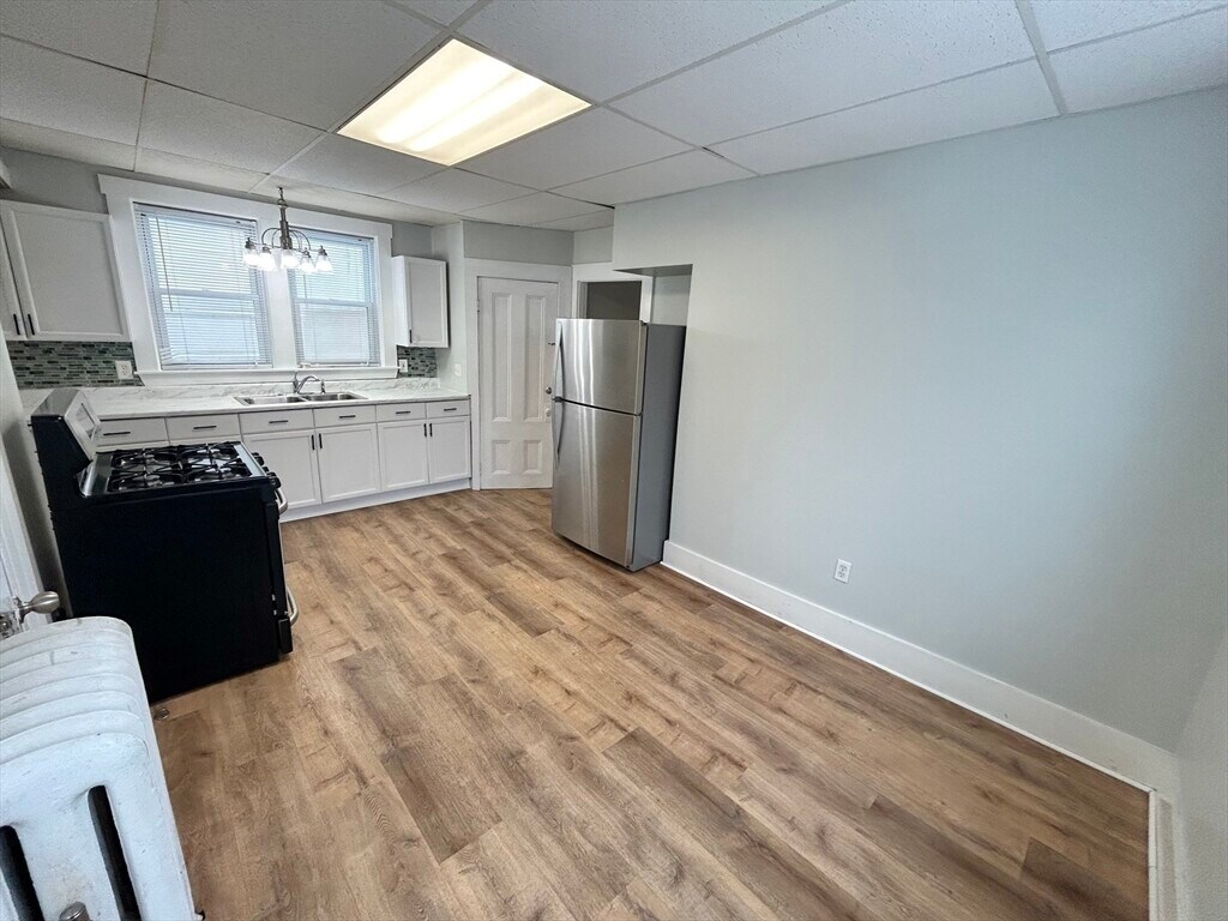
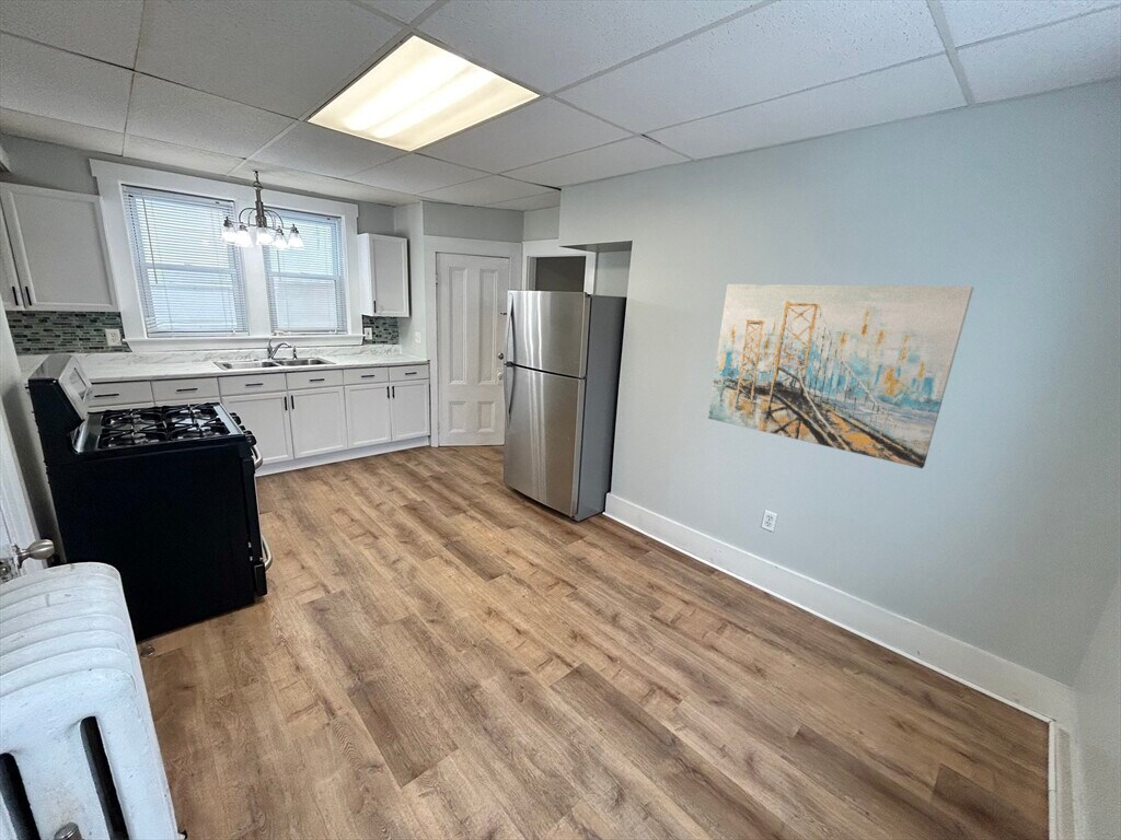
+ wall art (814, 365)
